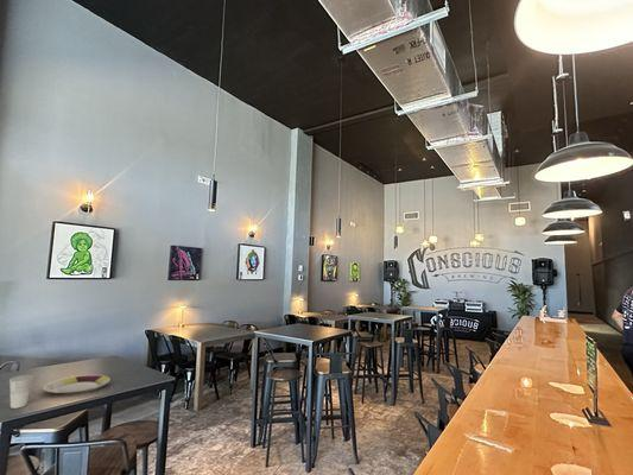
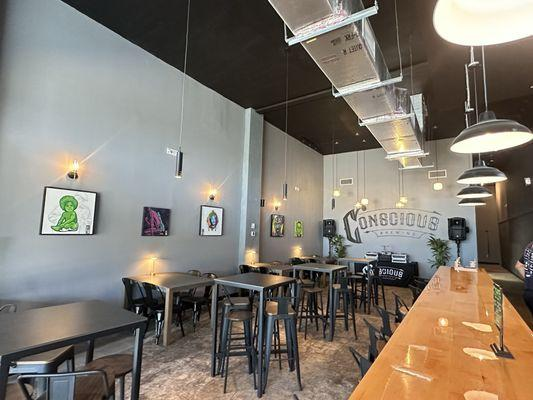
- plate (77, 385)
- cup (19, 391)
